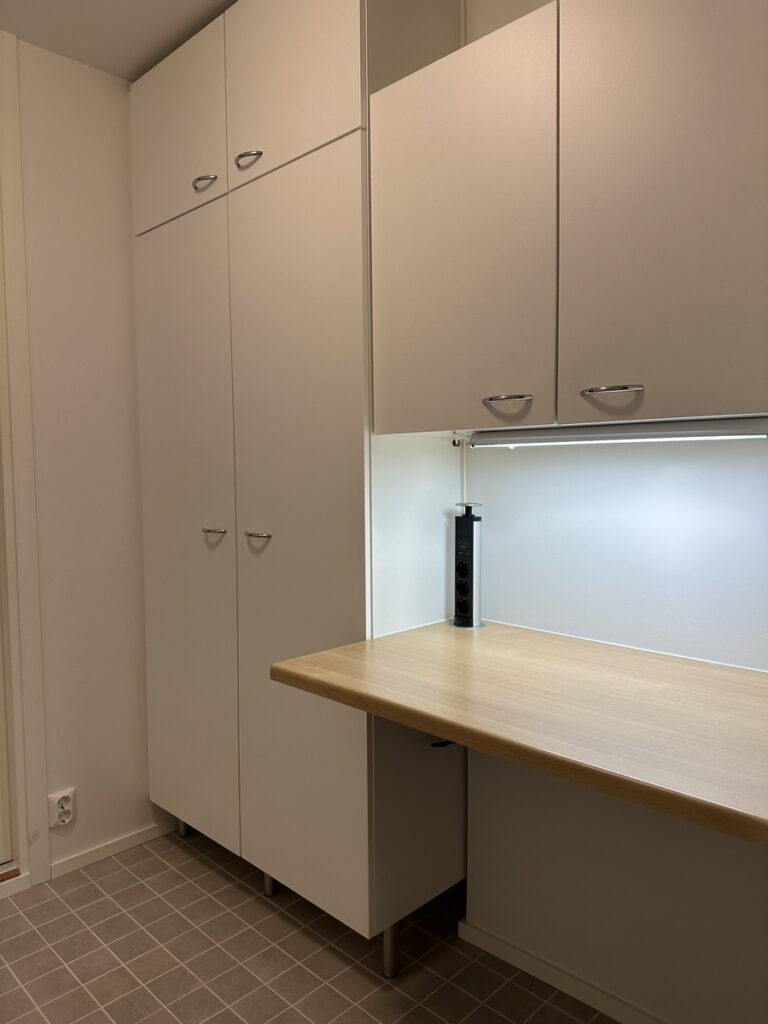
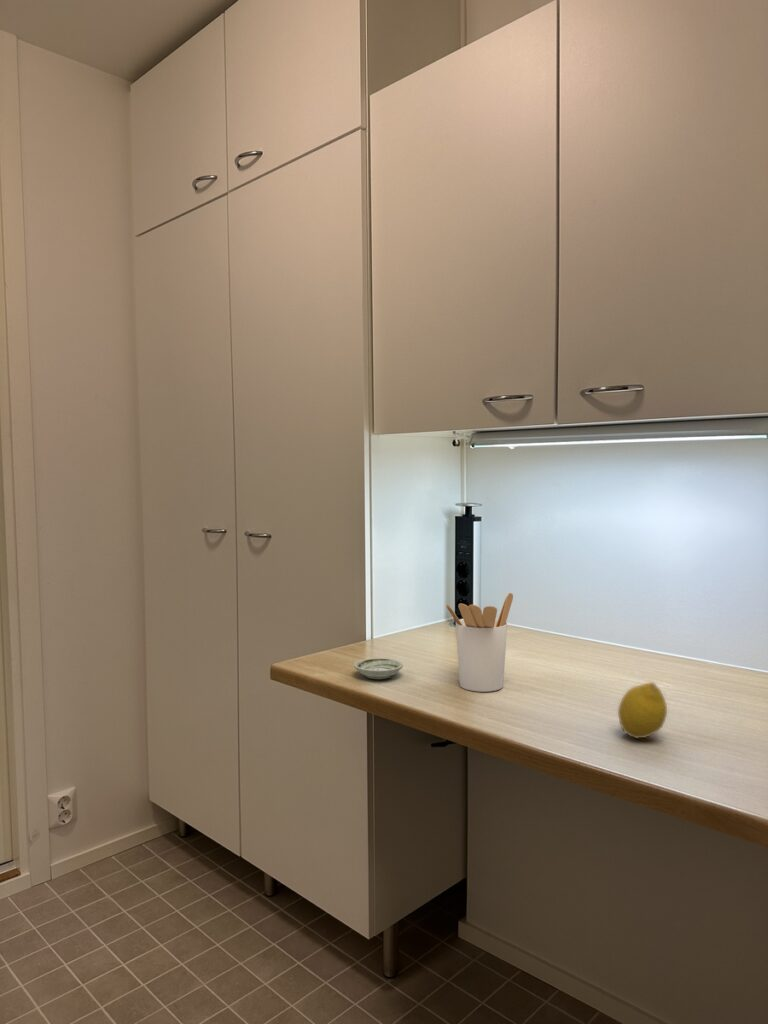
+ saucer (378, 669)
+ fruit (641, 709)
+ utensil holder (480, 641)
